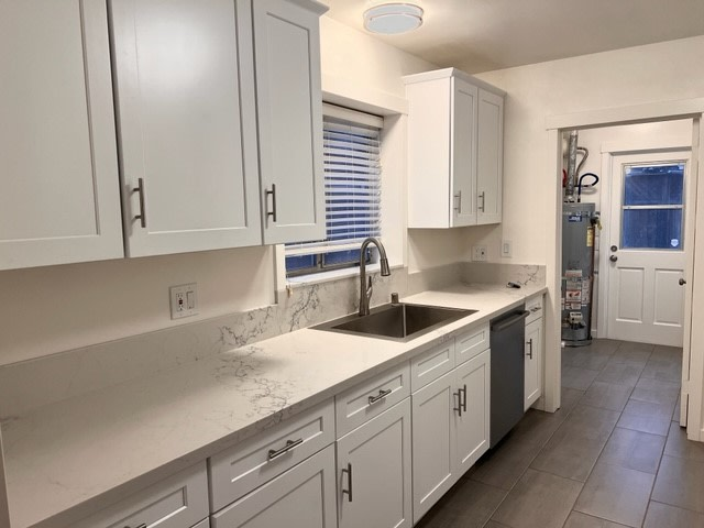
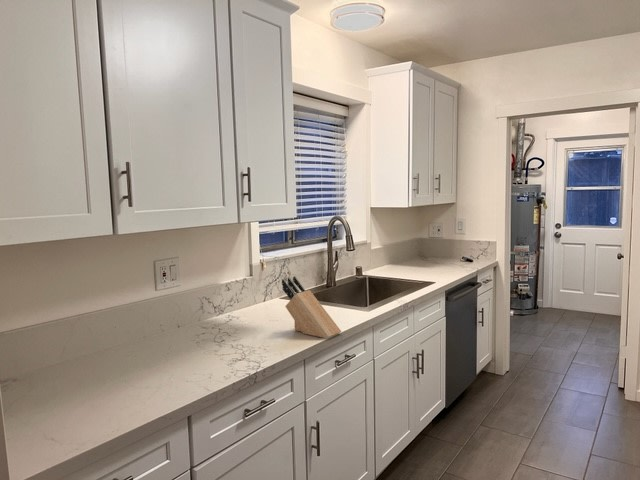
+ knife block (308, 305)
